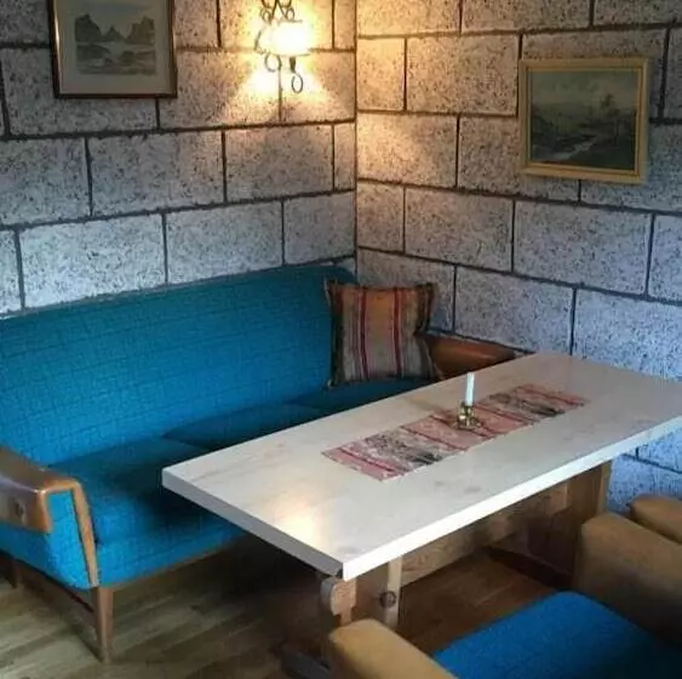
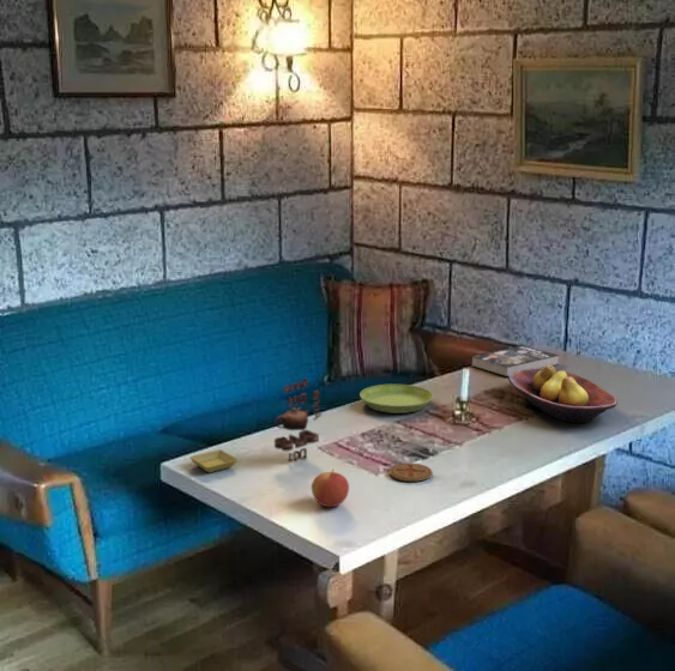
+ saucer (213, 461)
+ saucer (396, 399)
+ book (514, 359)
+ coaster (410, 472)
+ teapot (299, 418)
+ apple (330, 486)
+ fruit bowl (560, 388)
